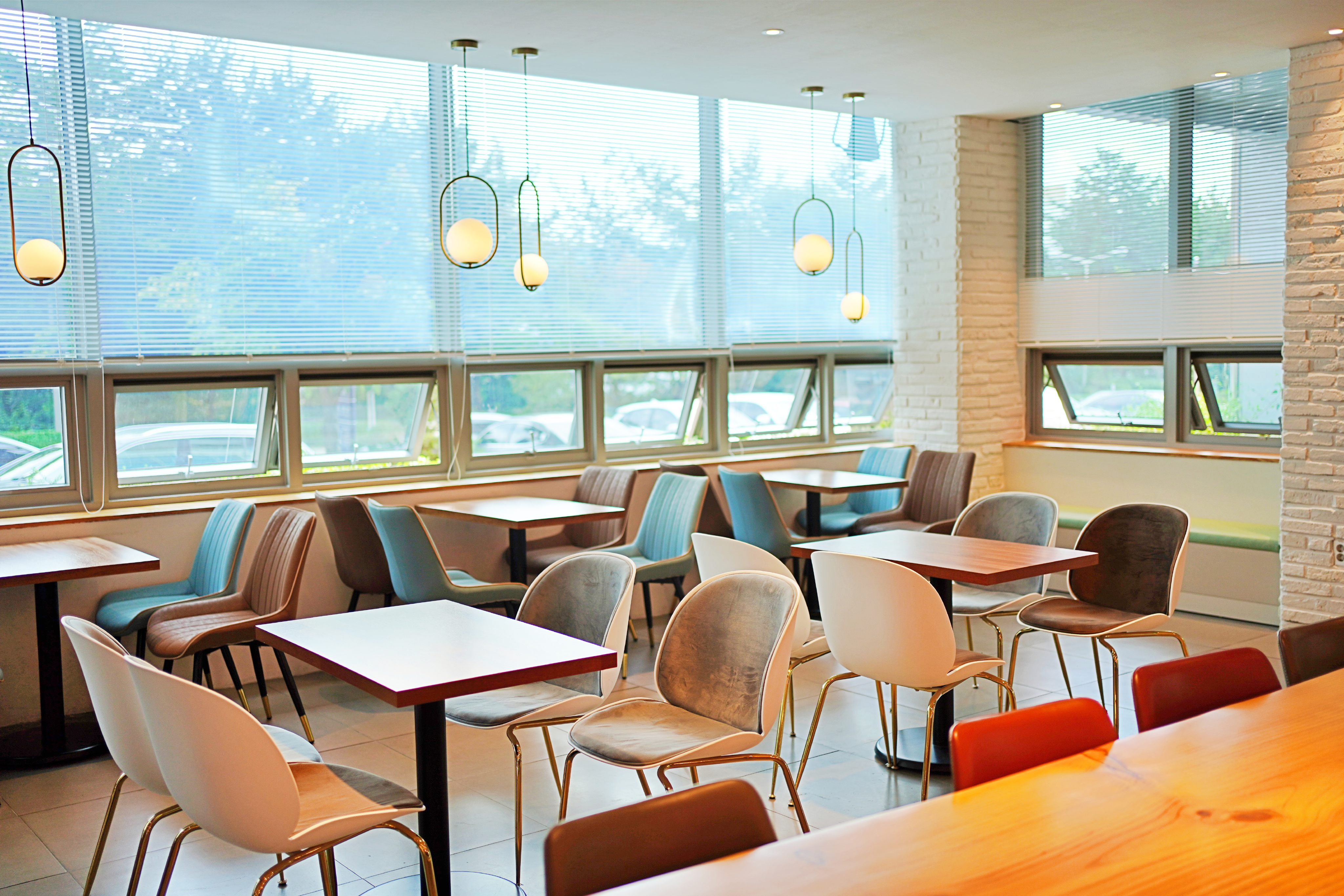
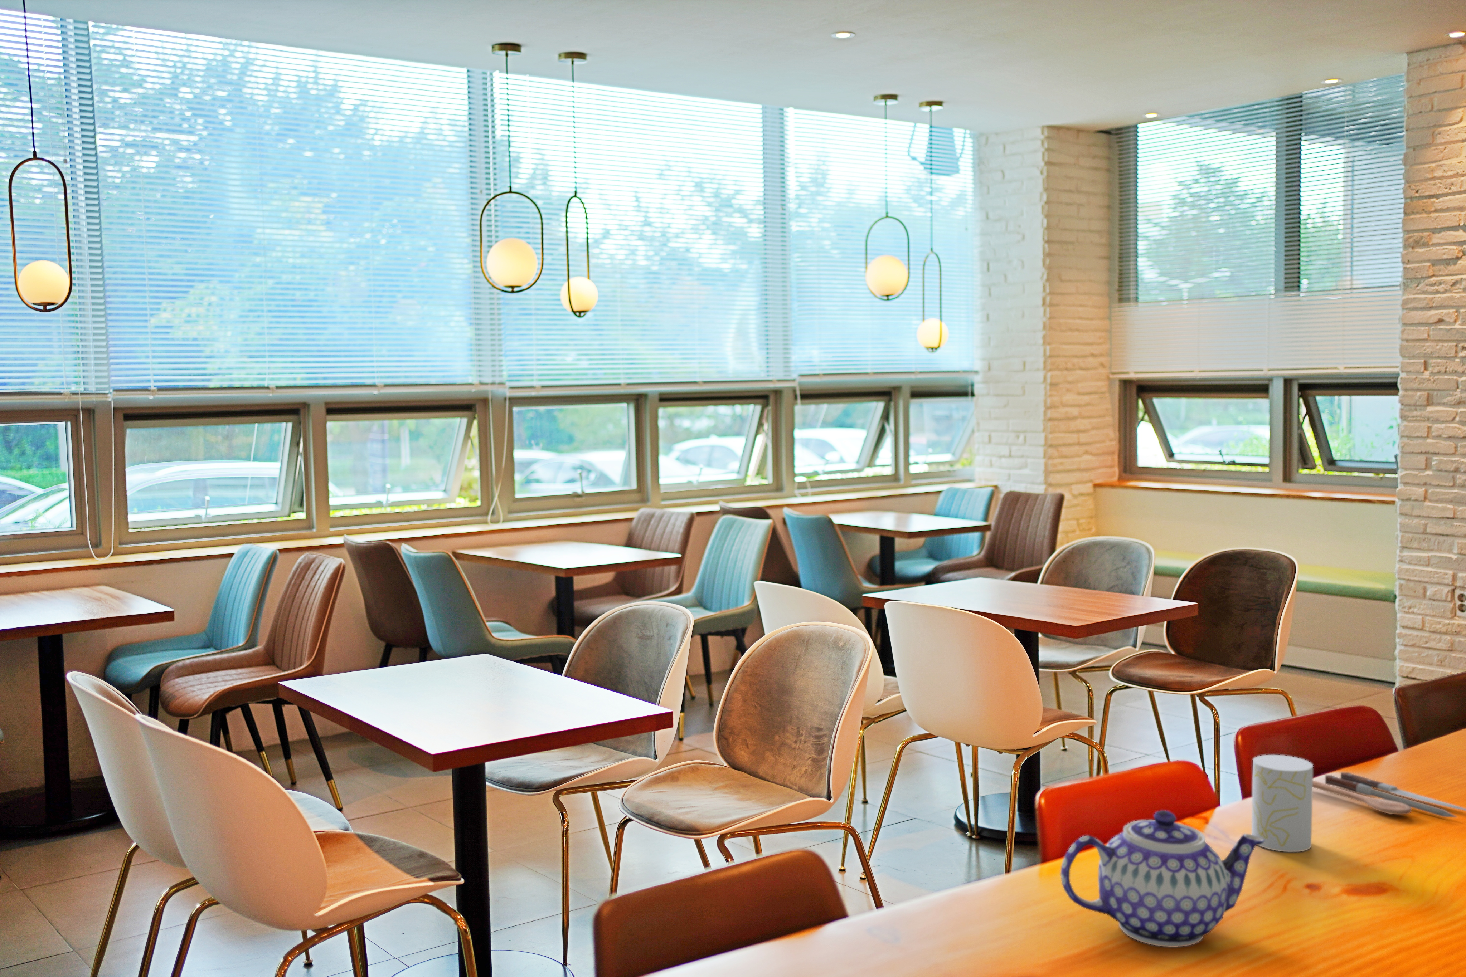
+ cup (1282, 803)
+ spoon (1385, 798)
+ teapot (1163, 870)
